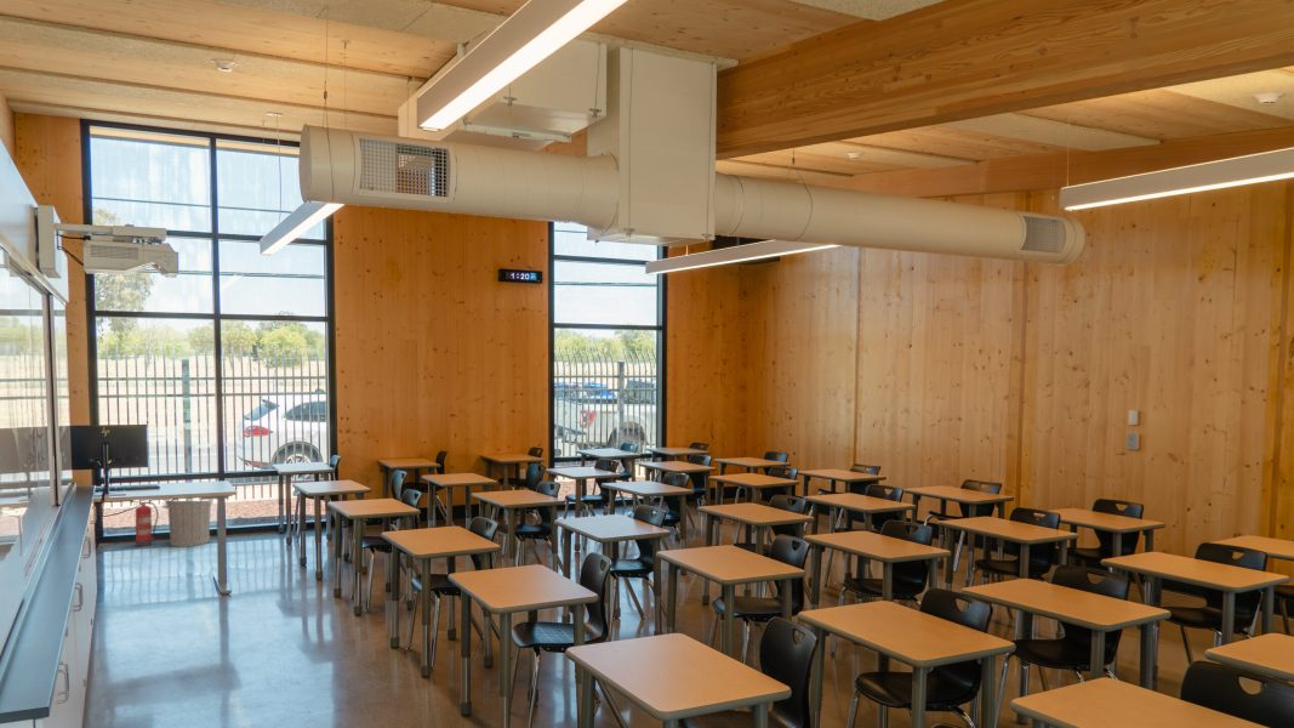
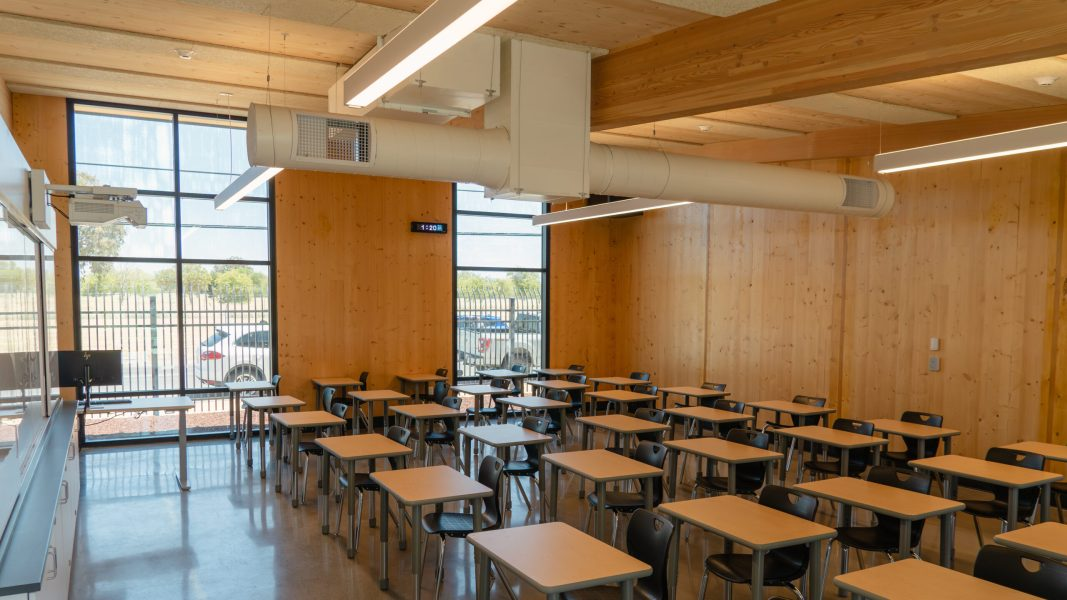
- fire extinguisher (146, 522)
- trash can (189, 513)
